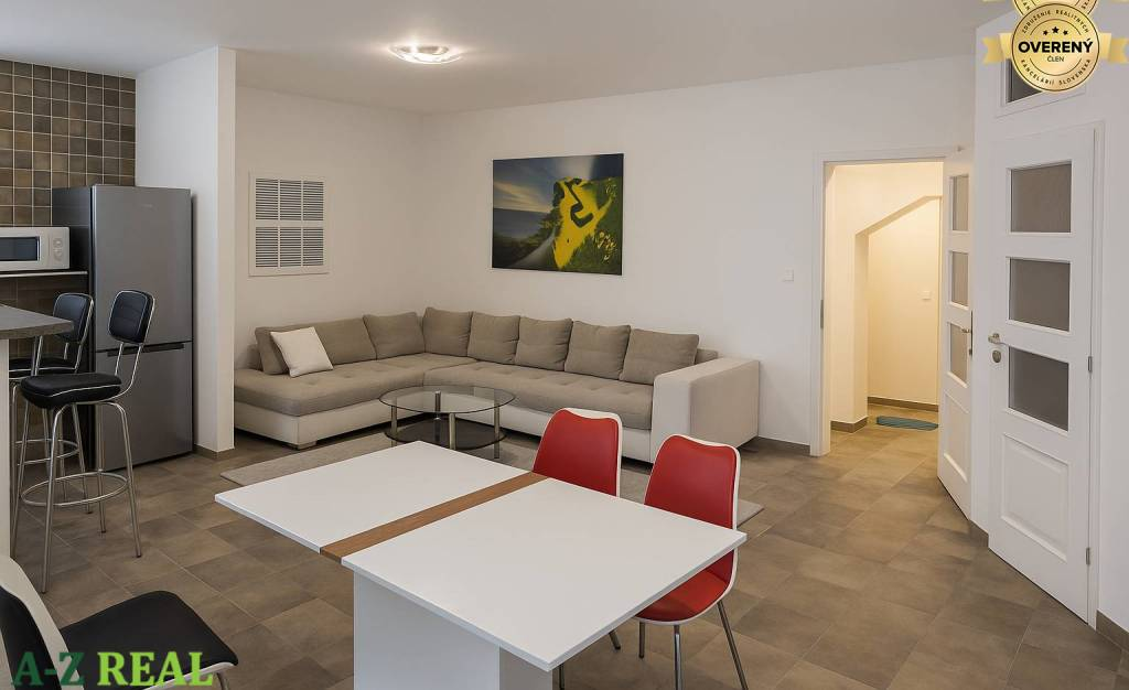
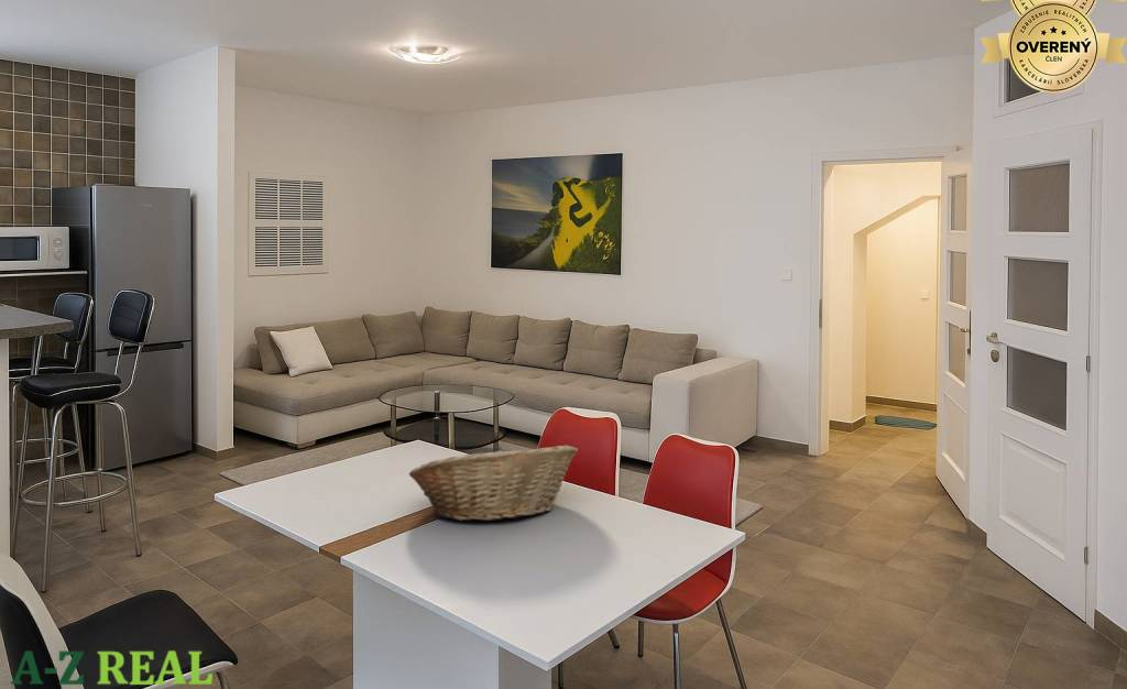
+ fruit basket (495, 475)
